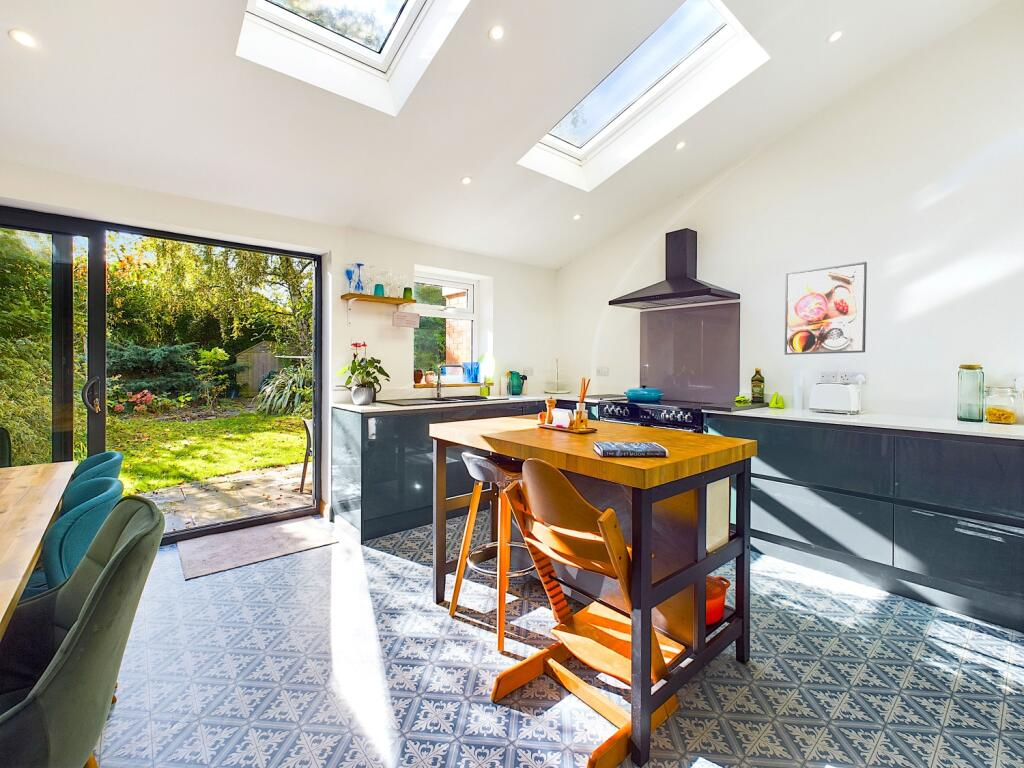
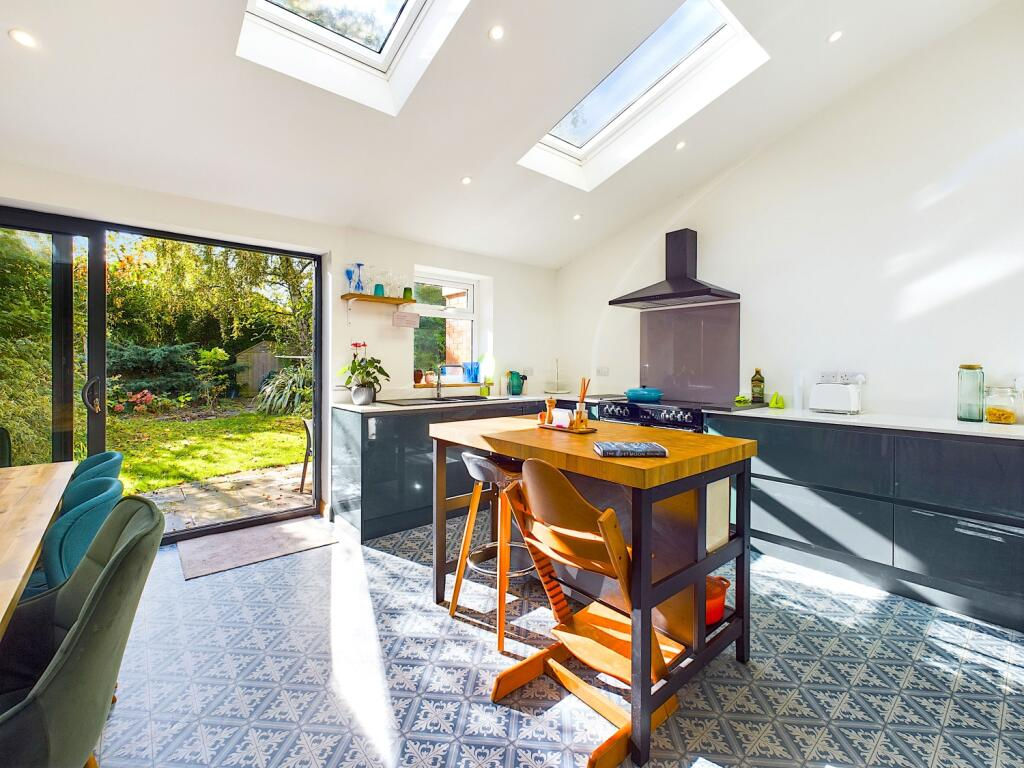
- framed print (823, 310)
